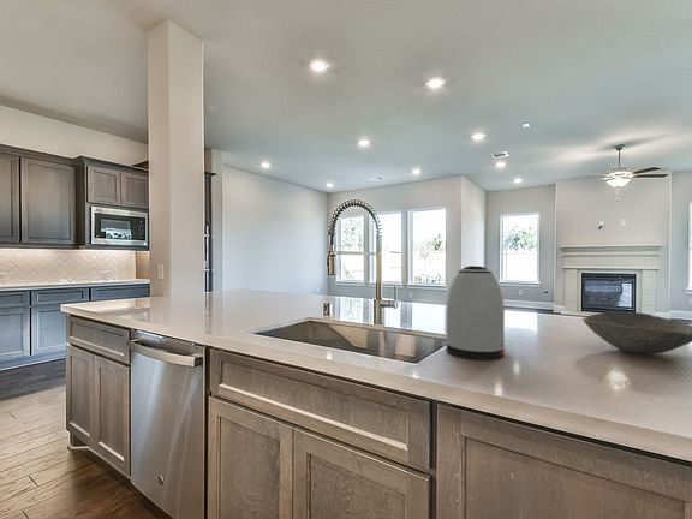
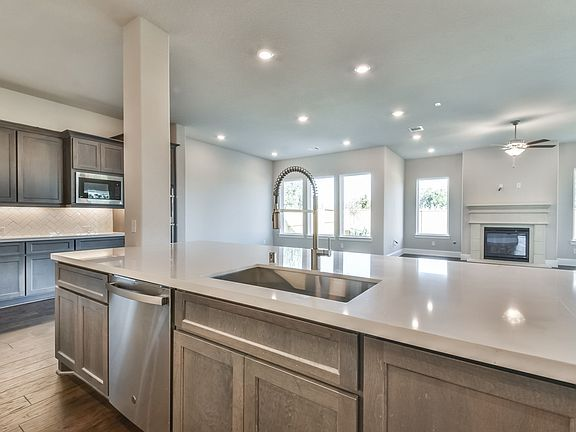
- kettle (478, 308)
- bowl (636, 334)
